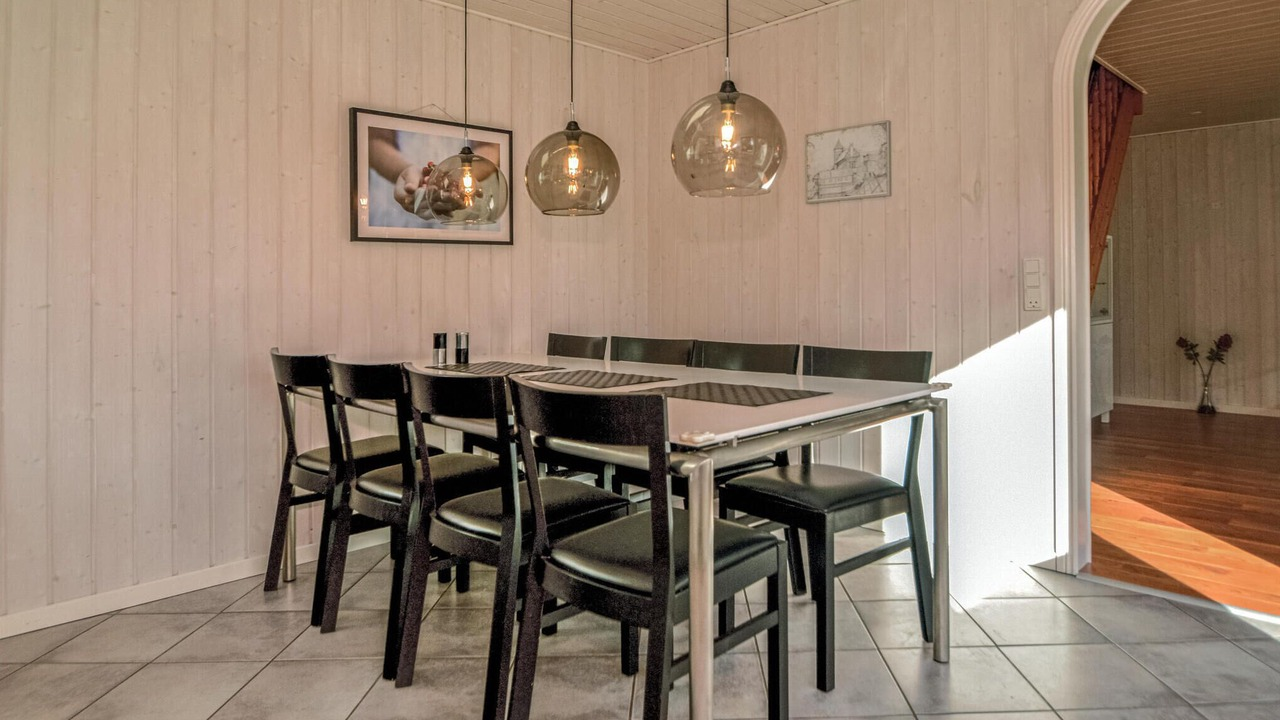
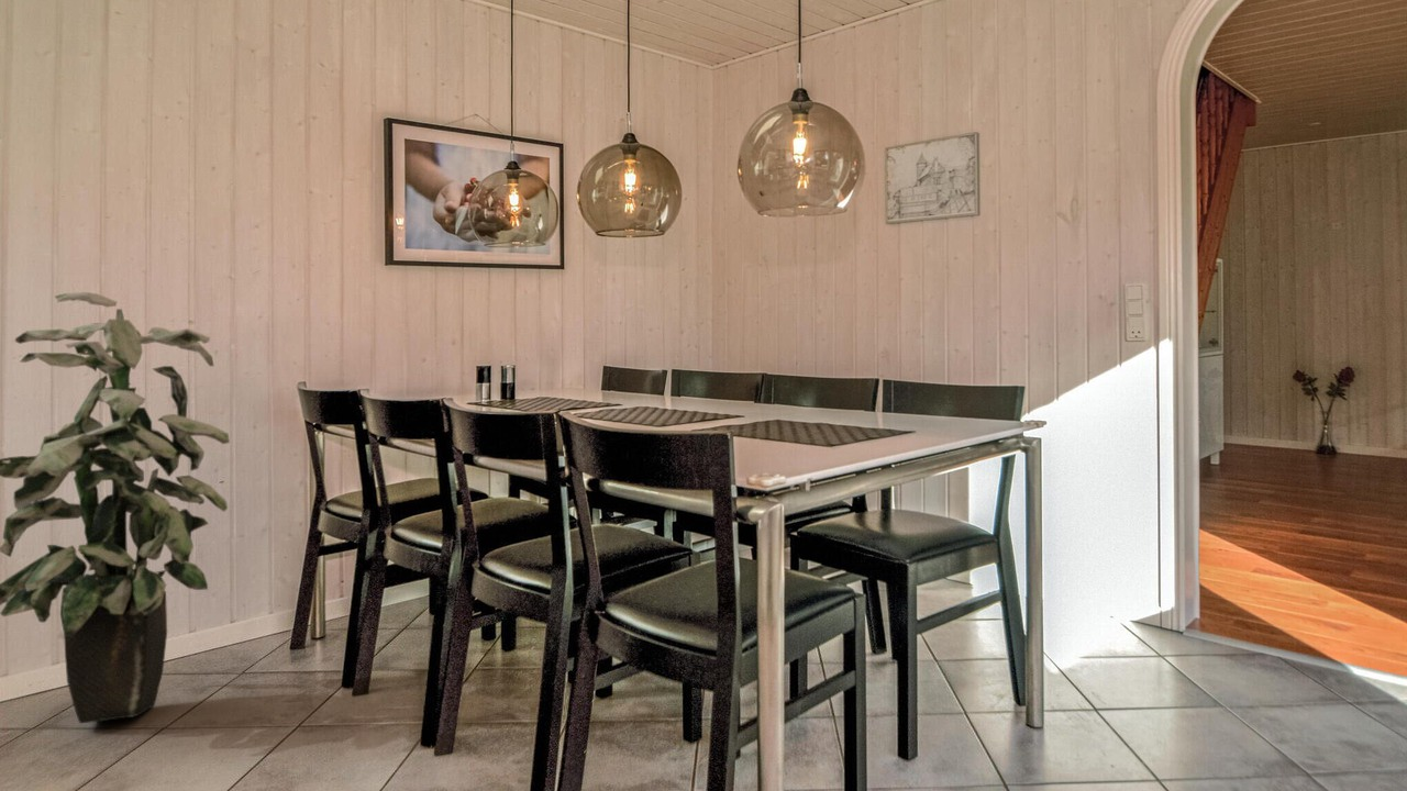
+ indoor plant (107, 503)
